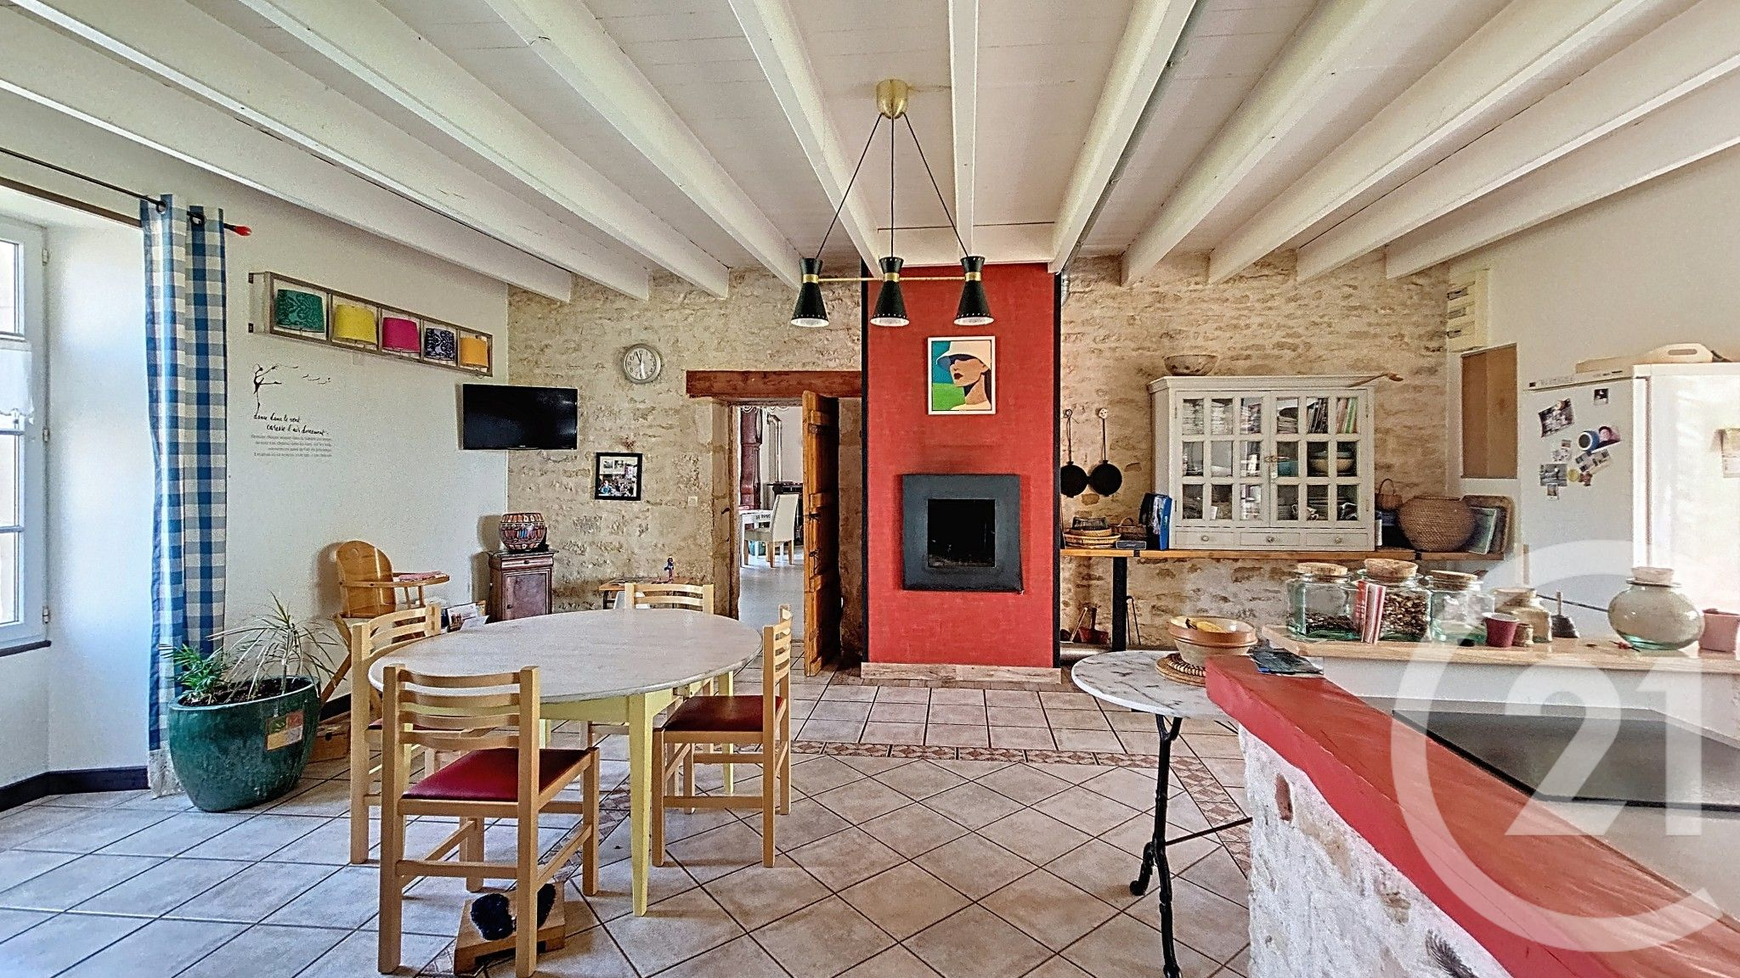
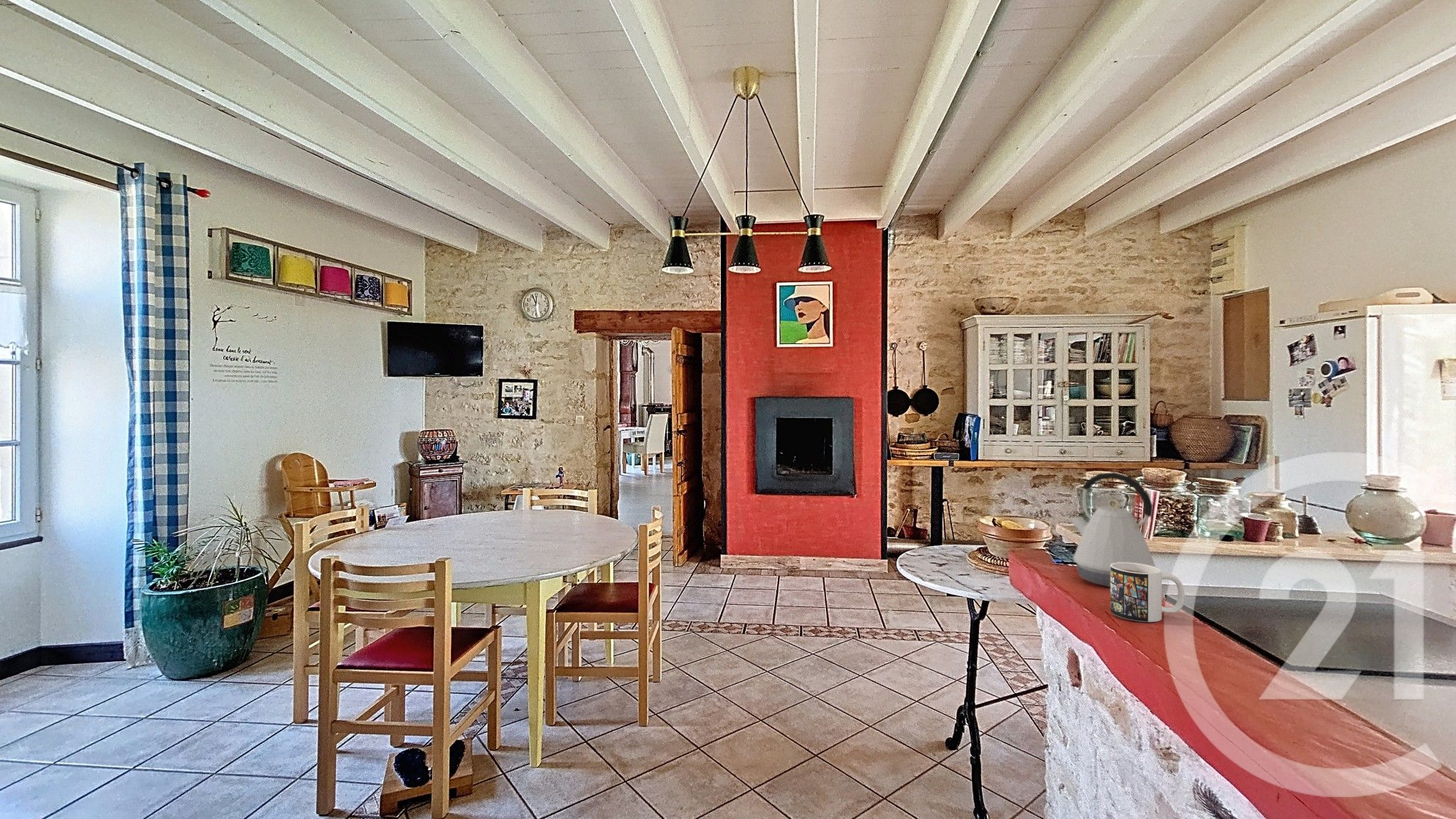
+ mug (1147, 592)
+ kettle (1110, 526)
